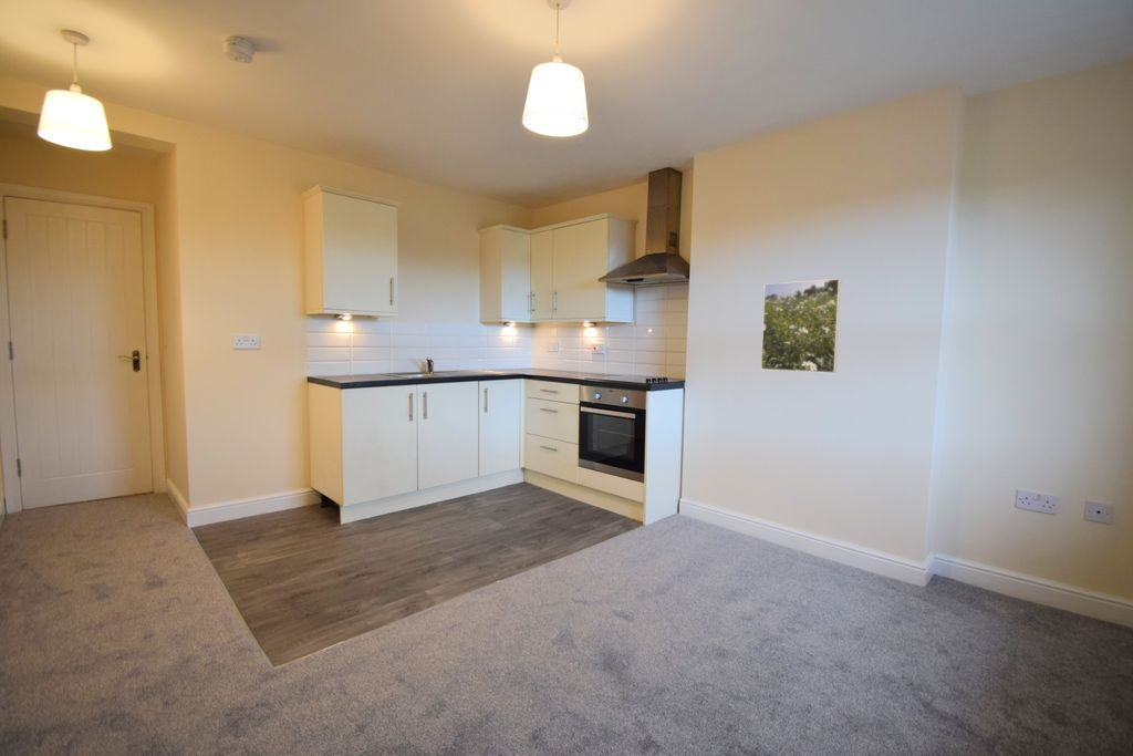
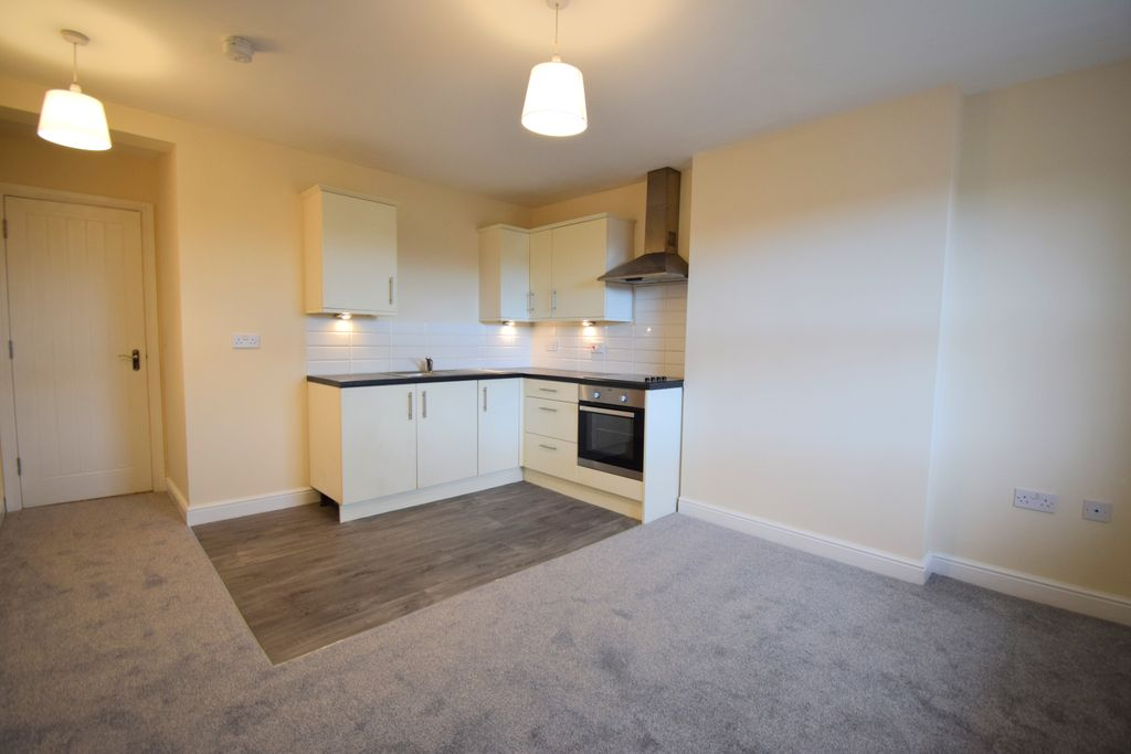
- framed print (799, 327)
